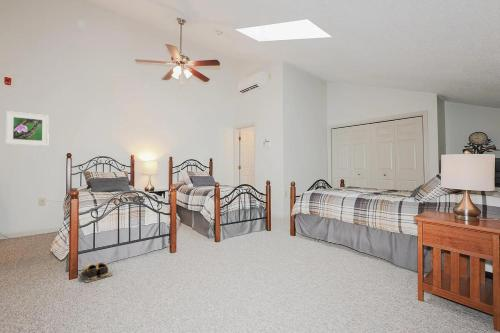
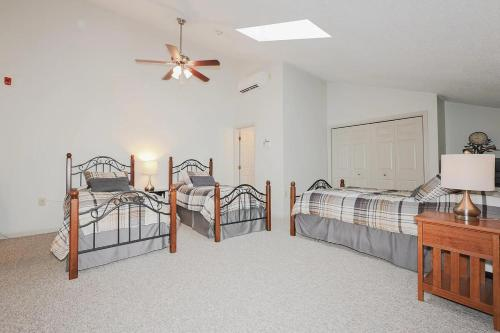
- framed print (28, 129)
- shoes (95, 268)
